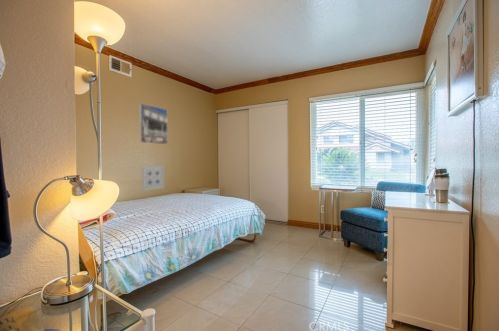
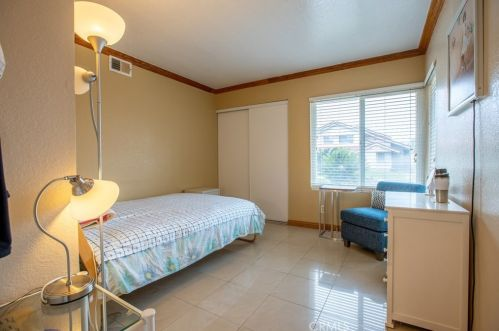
- wall art (153, 177)
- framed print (154, 125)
